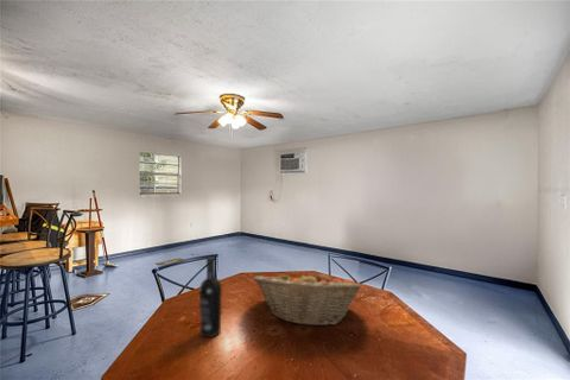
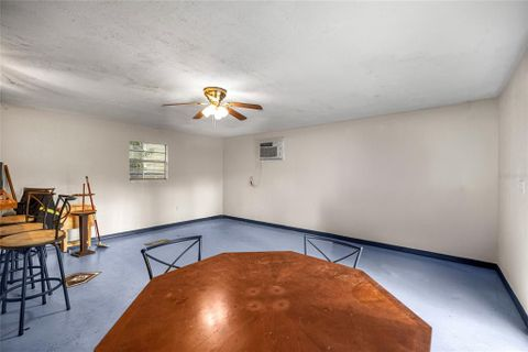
- fruit basket (305, 290)
- wine bottle (210, 294)
